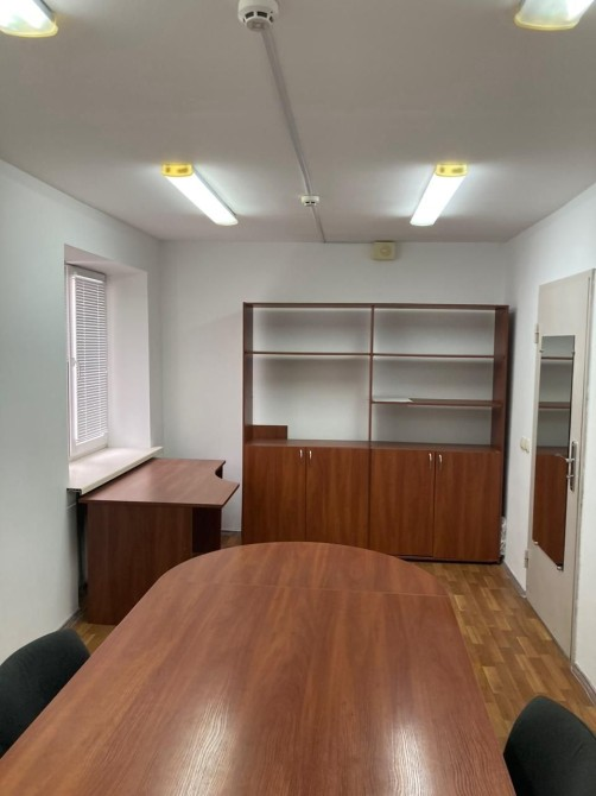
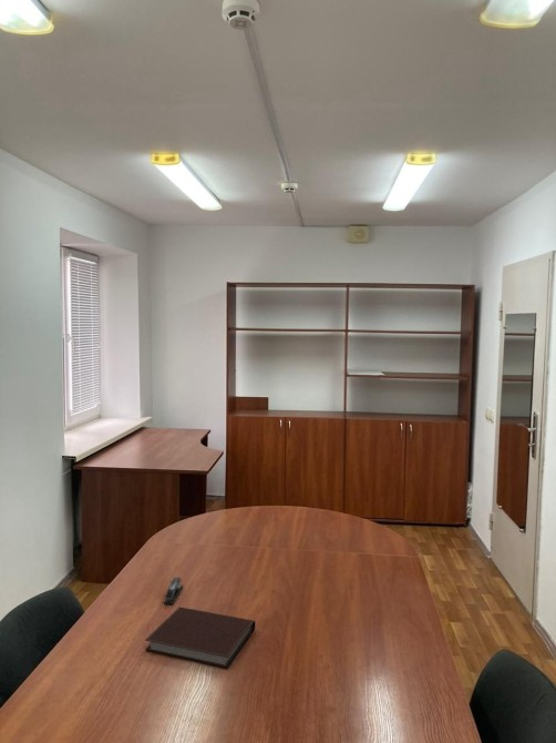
+ notebook (202, 634)
+ stapler (173, 589)
